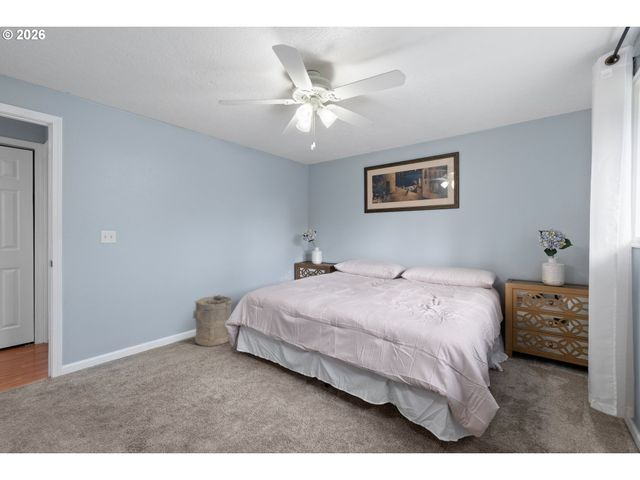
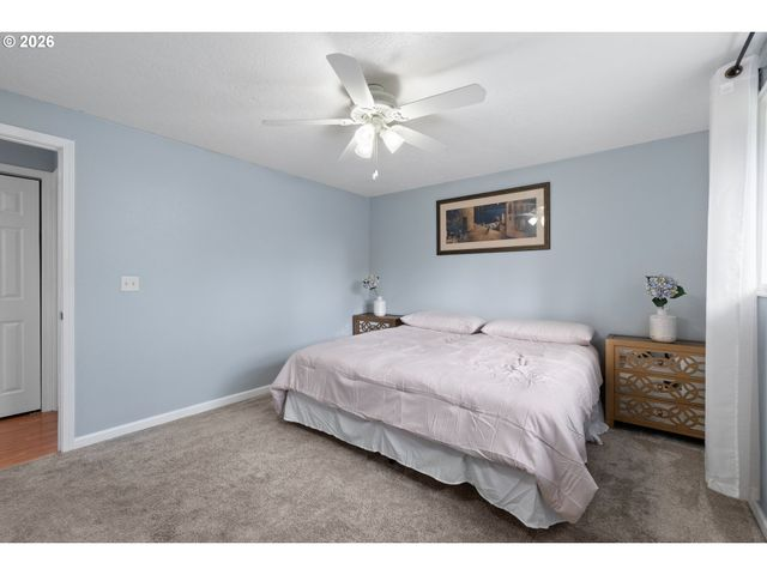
- laundry hamper (211, 318)
